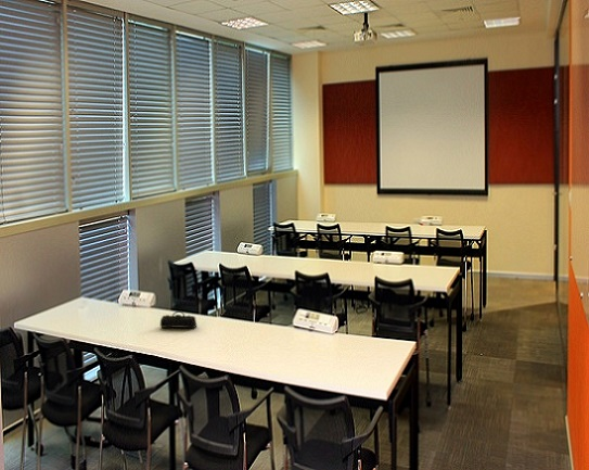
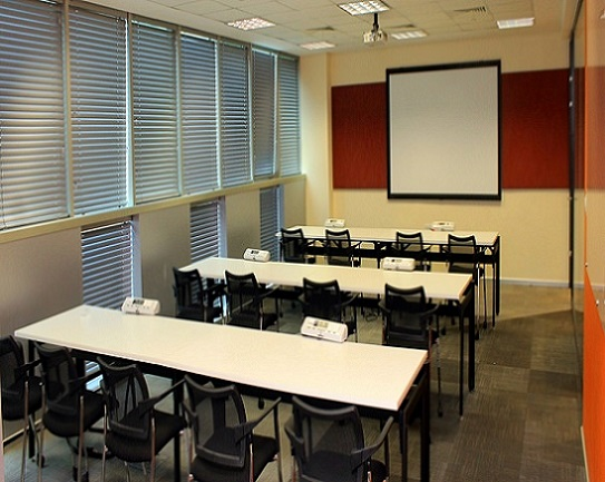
- pencil case (178, 318)
